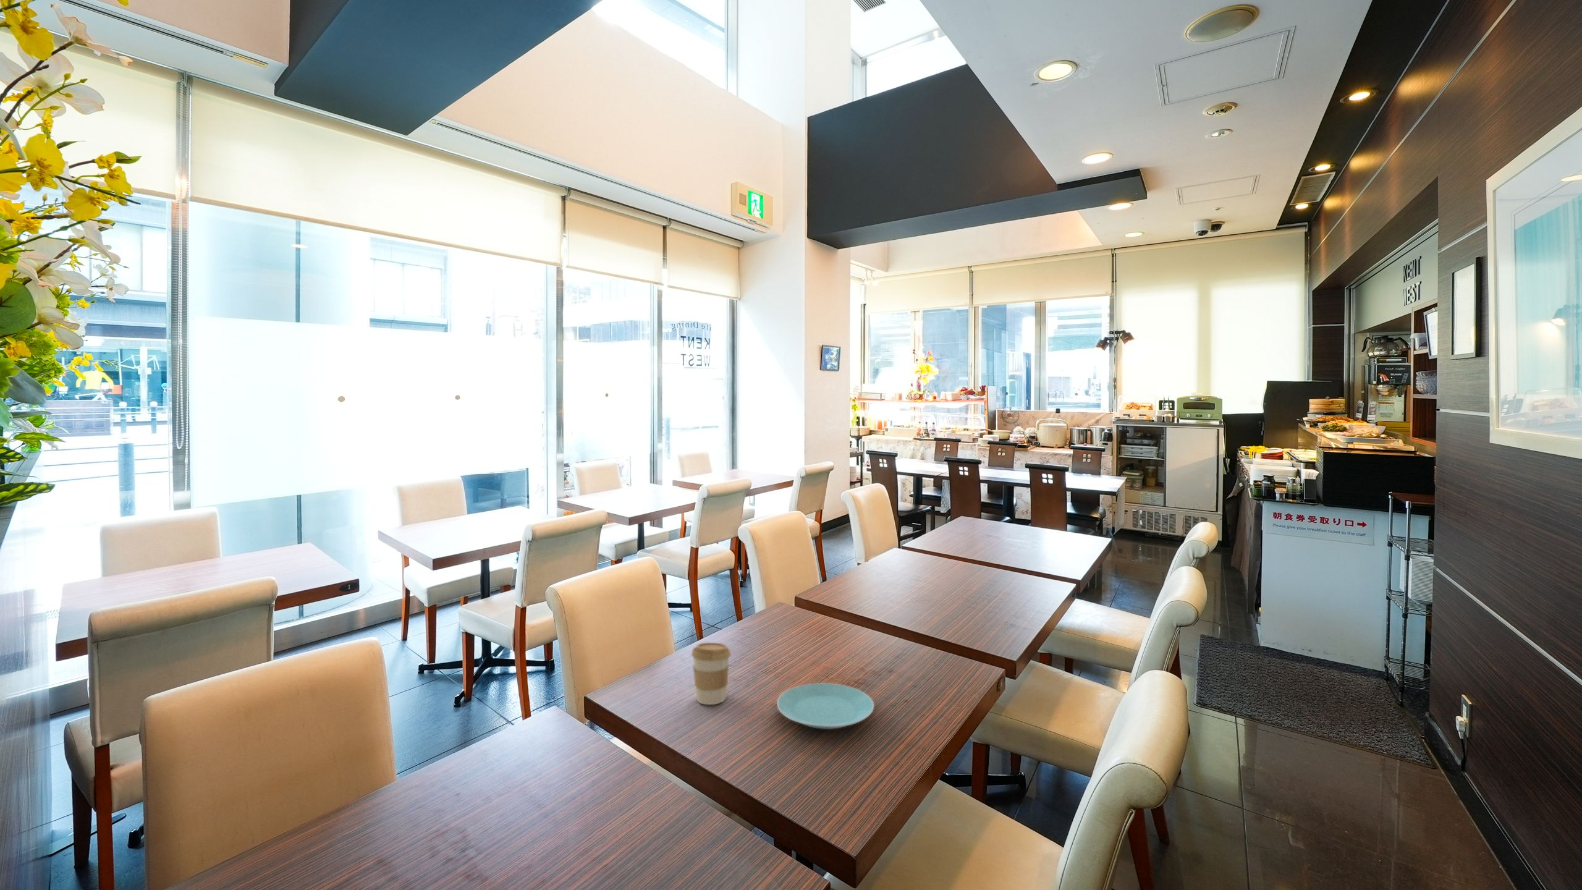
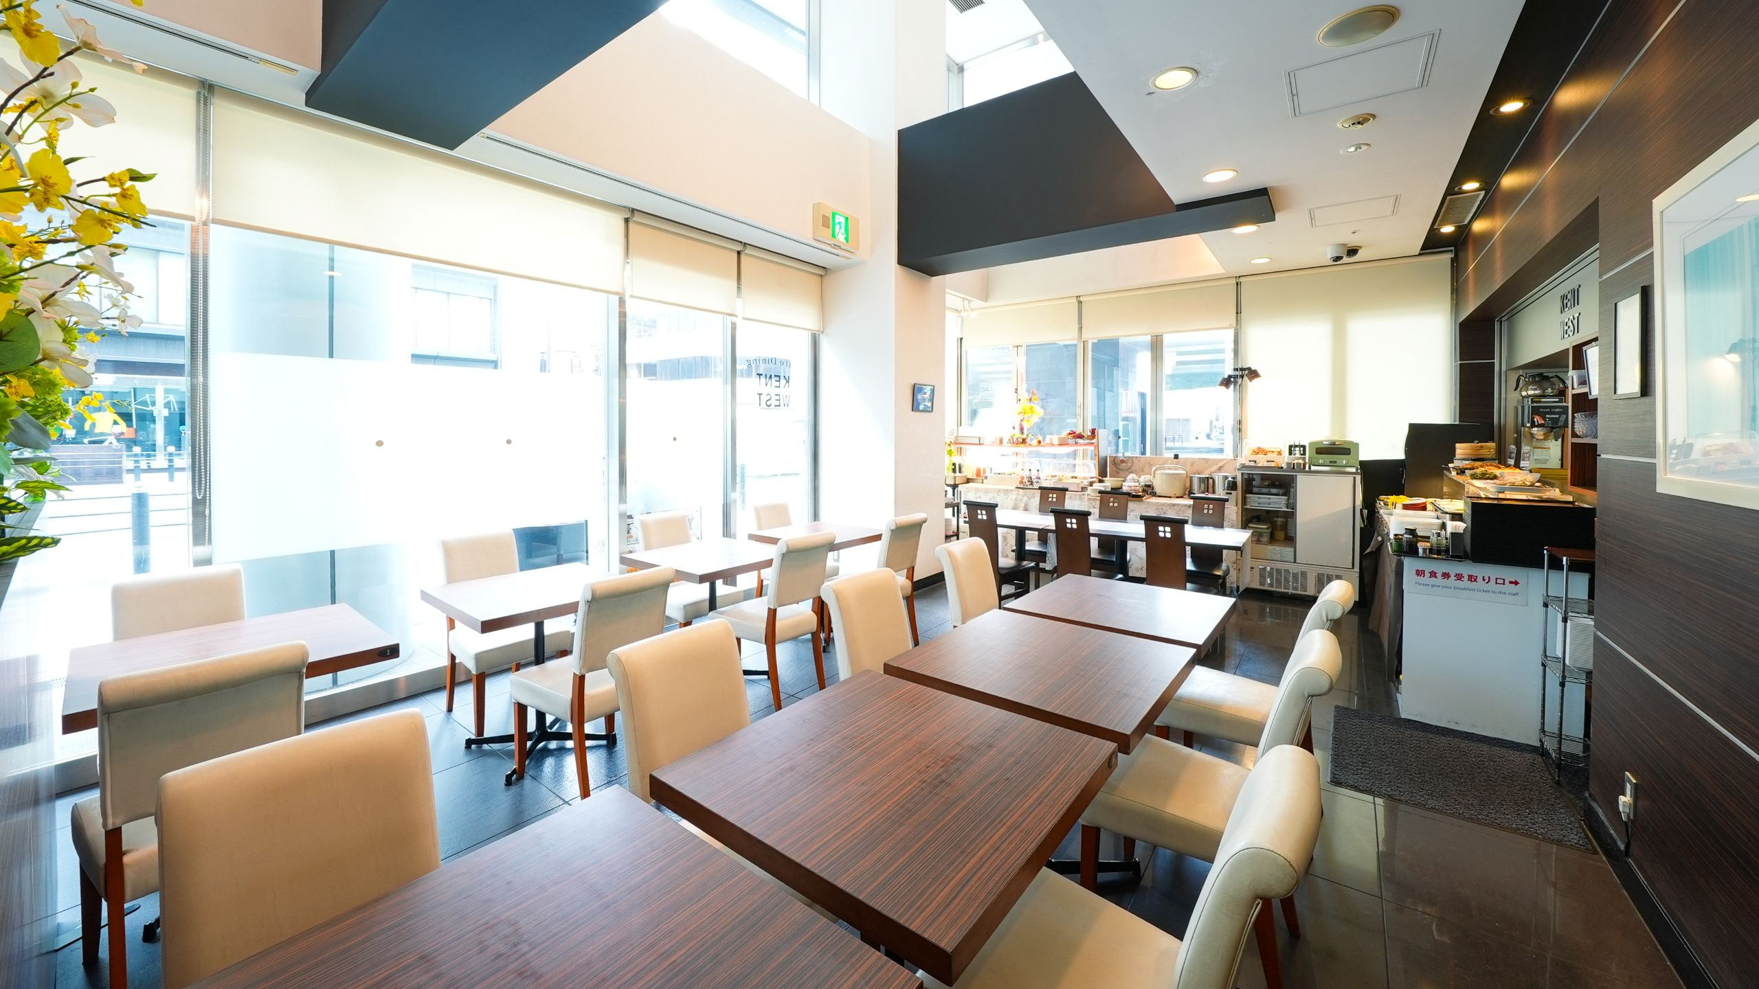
- plate (825, 707)
- coffee cup (712, 672)
